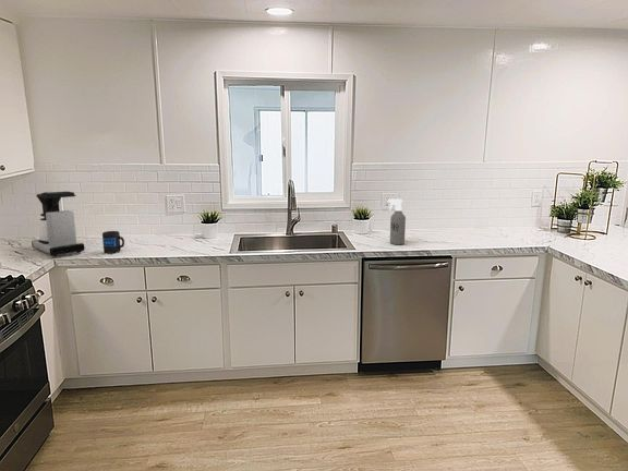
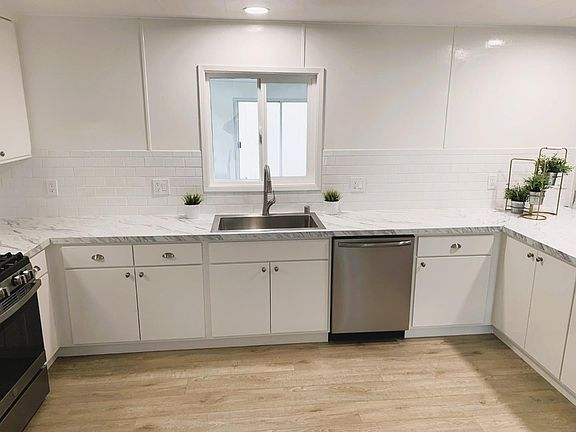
- spray bottle (396, 221)
- mug (113, 242)
- coffee maker (55, 221)
